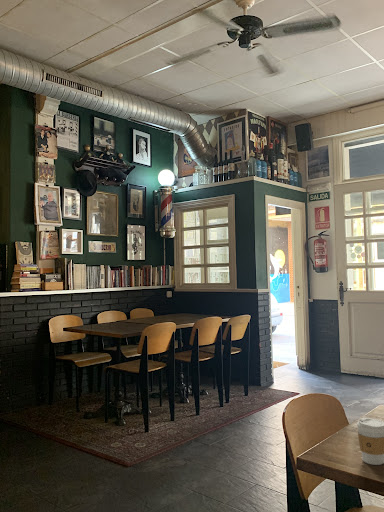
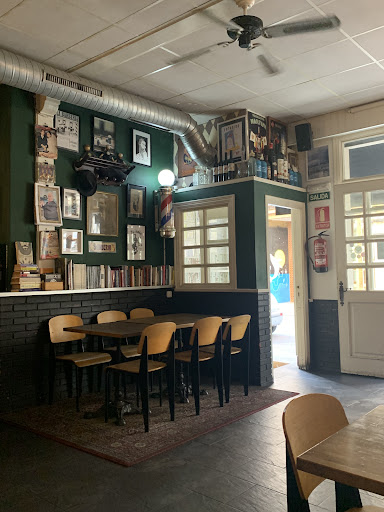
- coffee cup (372, 440)
